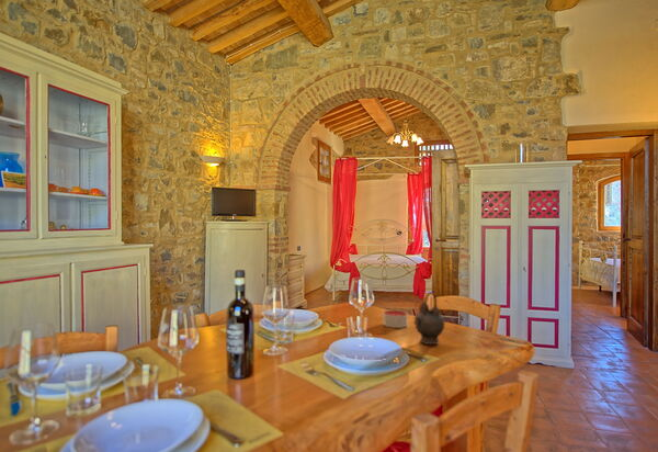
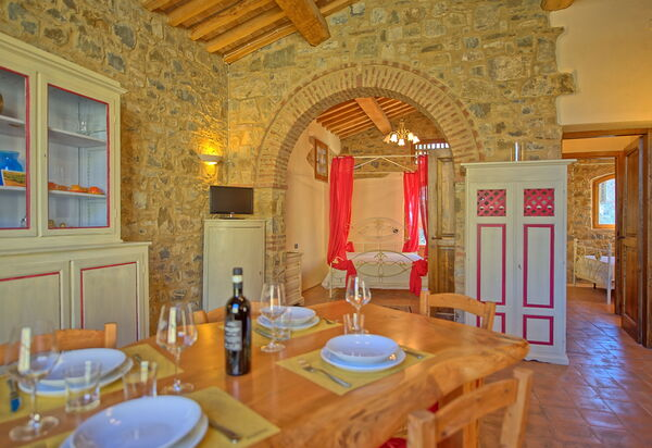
- teapot (427, 317)
- candle (395, 318)
